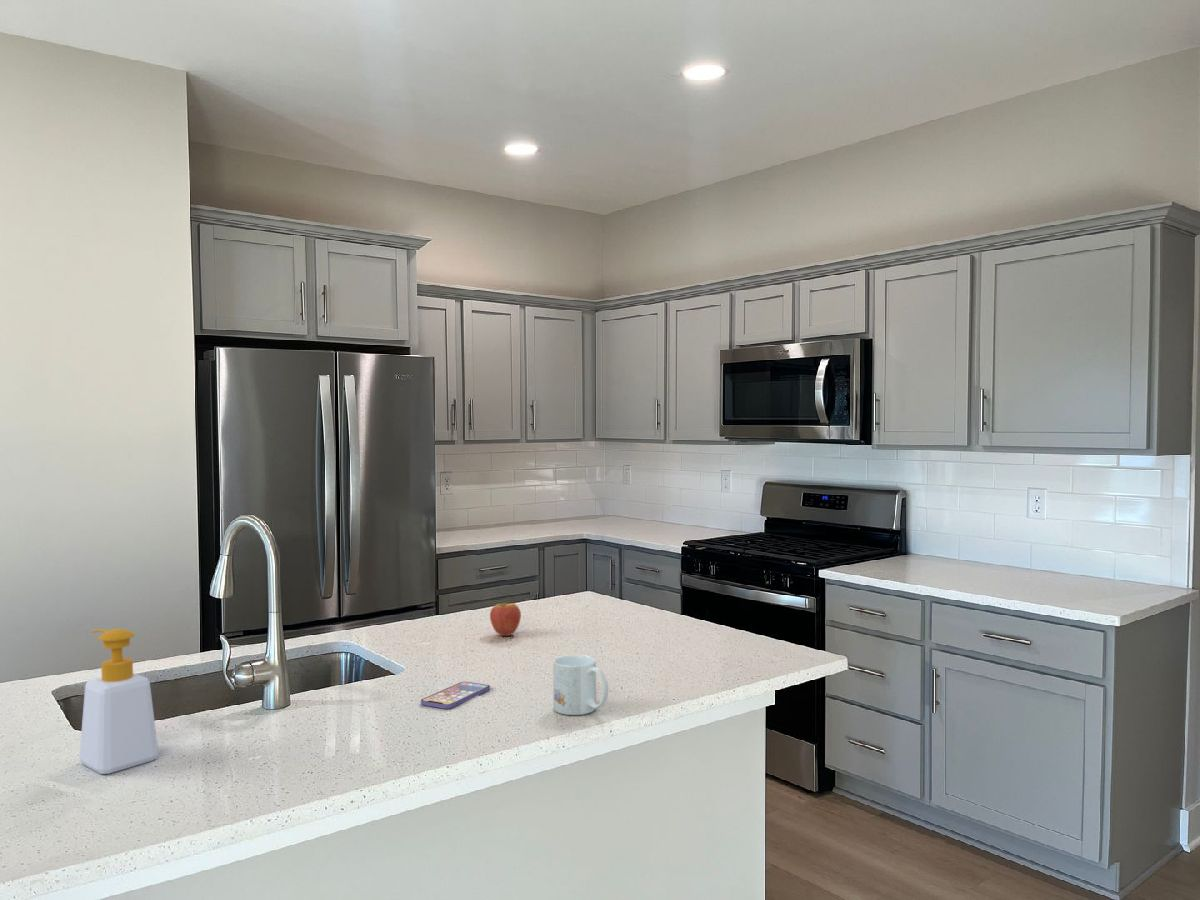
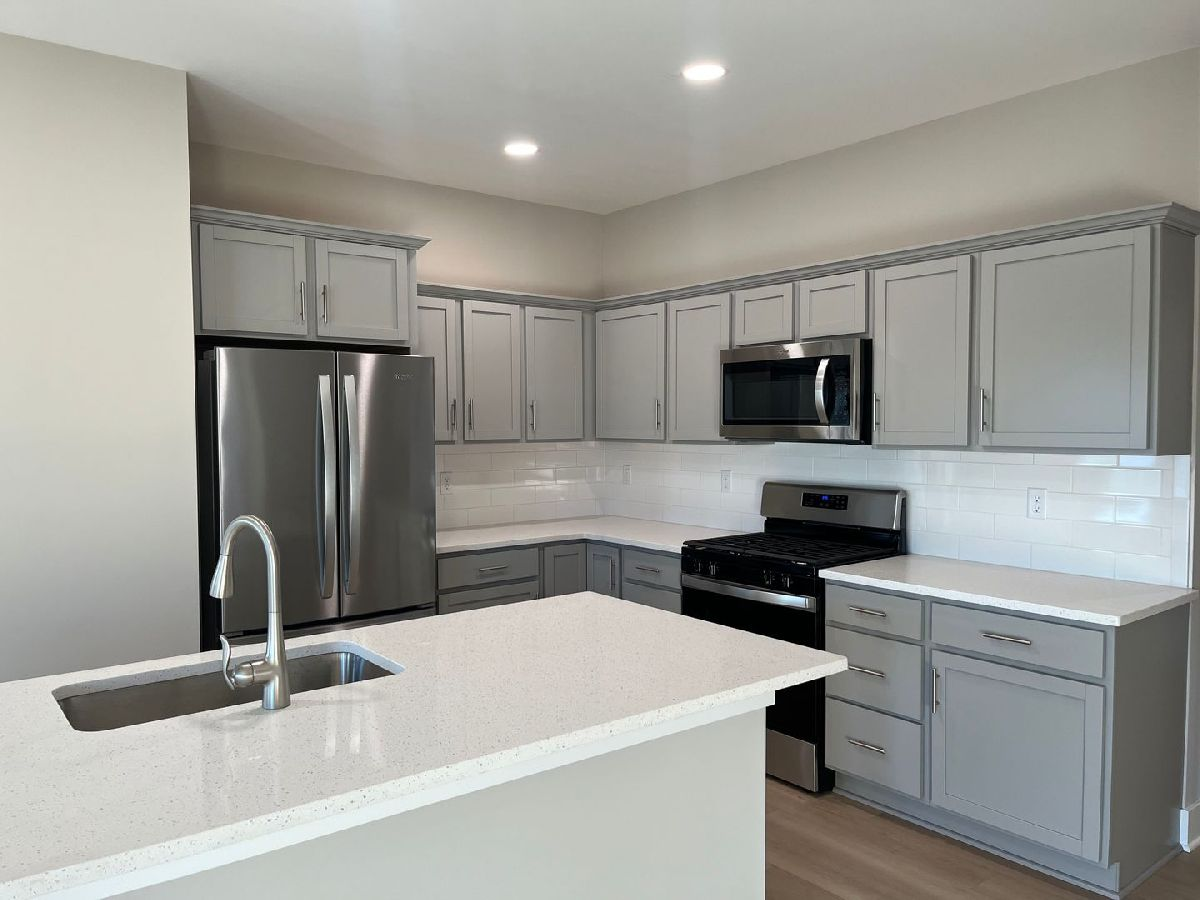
- fruit (505, 615)
- soap bottle (112, 693)
- smartphone (456, 694)
- mug (582, 686)
